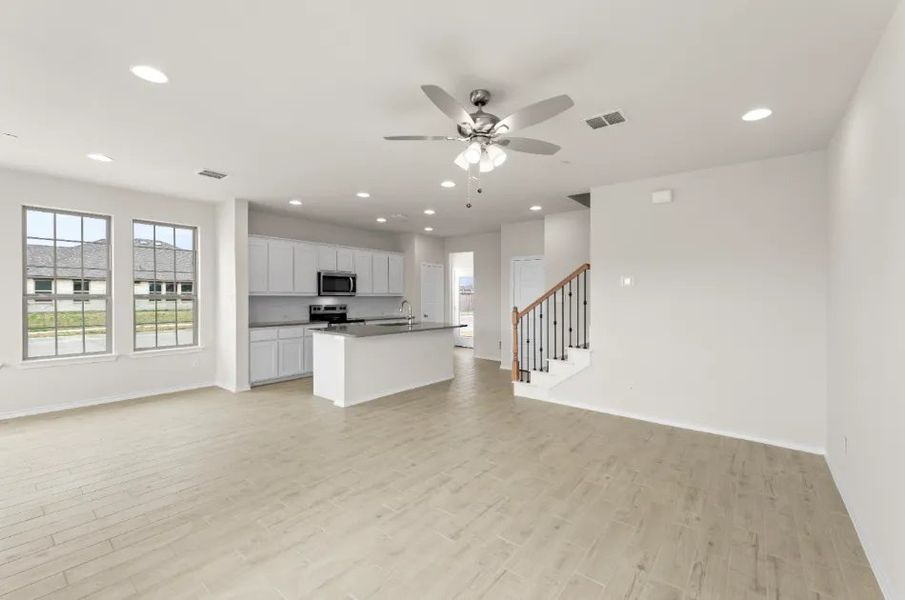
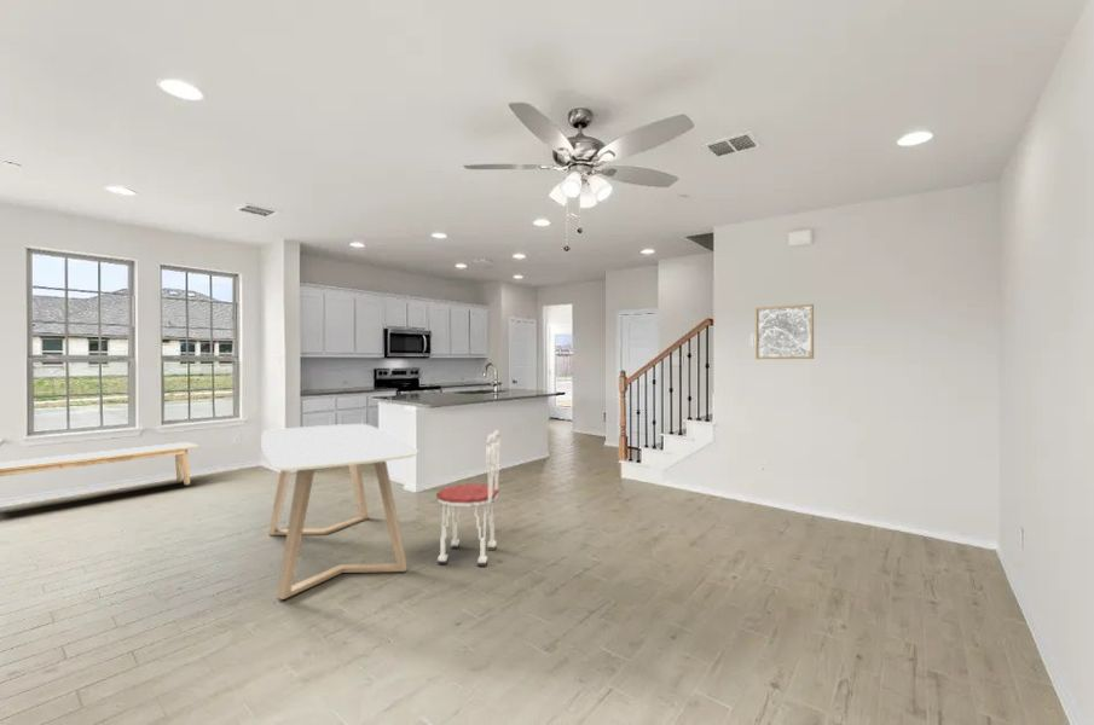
+ bench (93, 464)
+ wall art (783, 332)
+ dining table (309, 493)
+ dining chair (468, 493)
